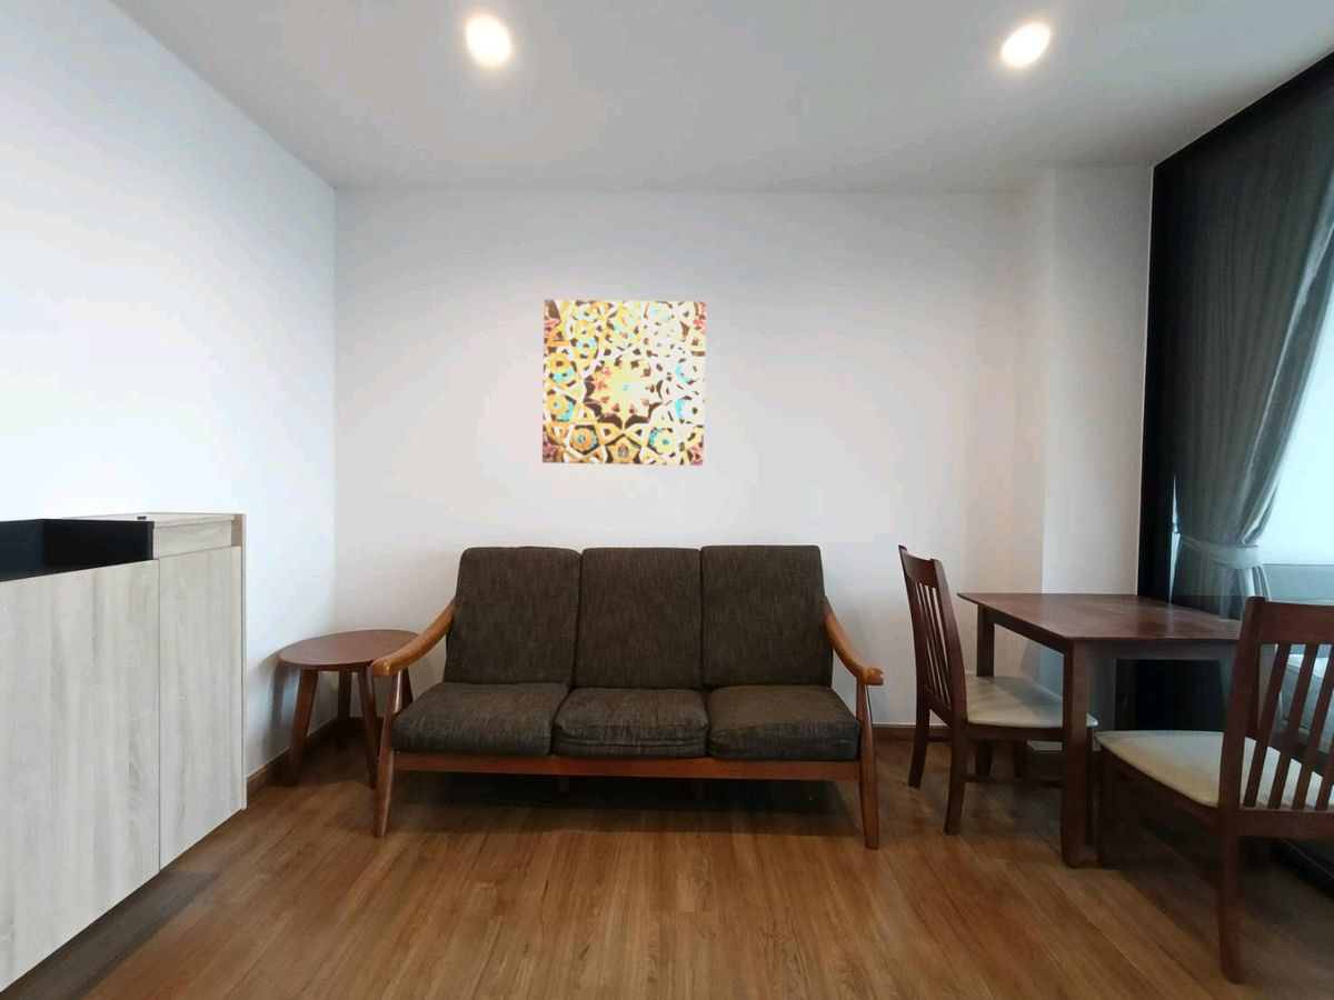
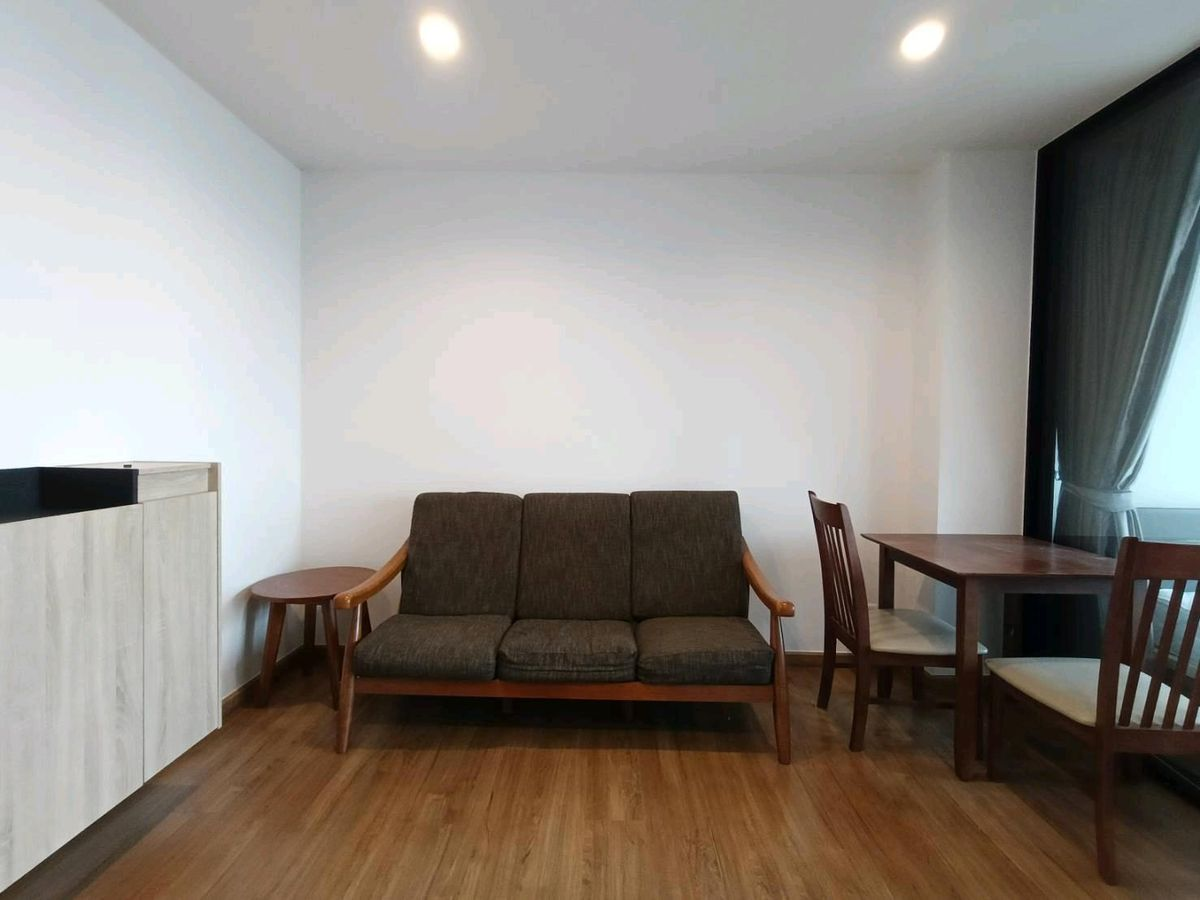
- wall art (624, 382)
